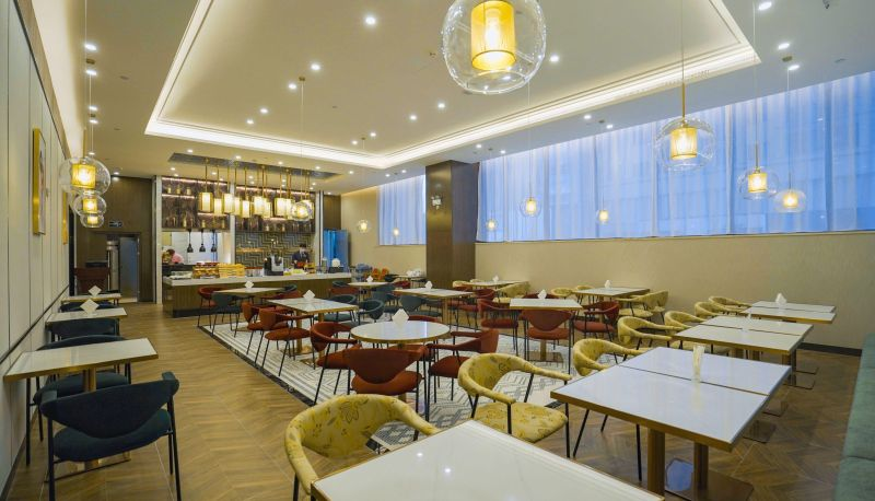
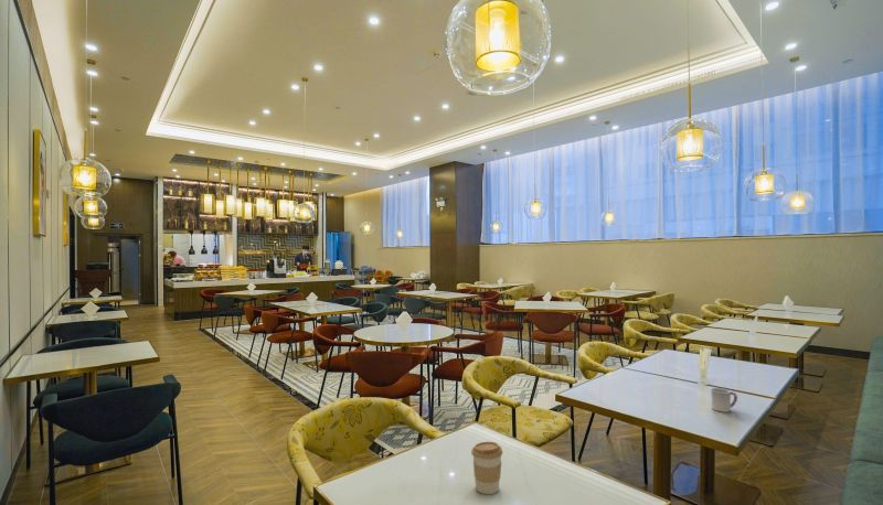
+ cup (724, 399)
+ coffee cup (487, 465)
